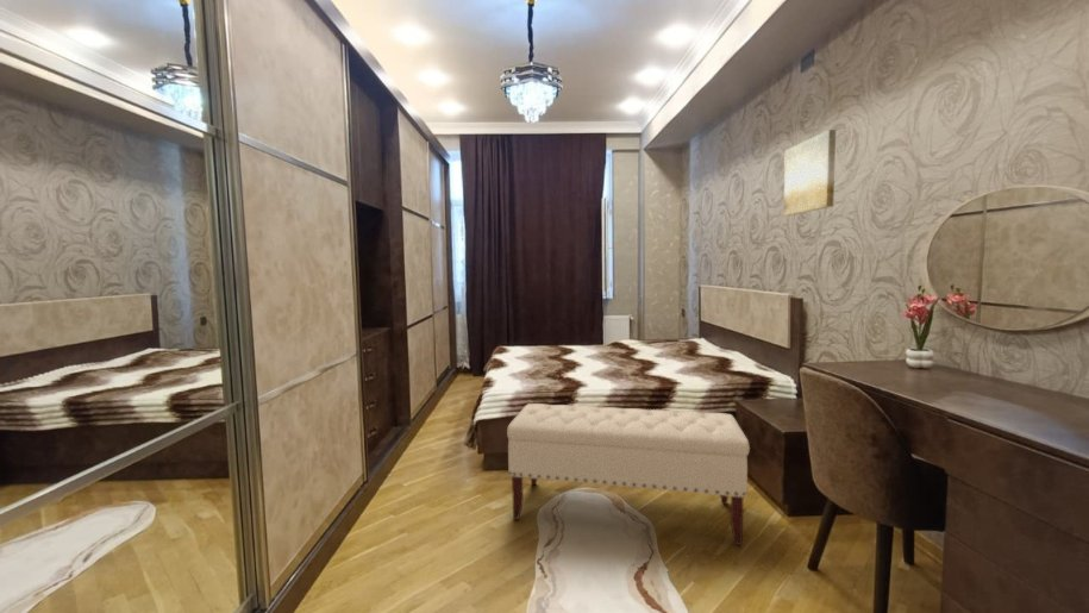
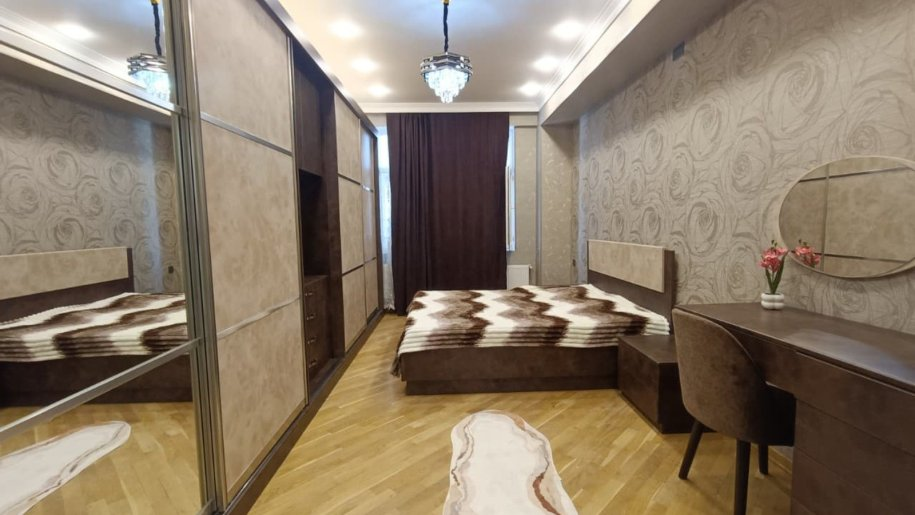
- bench (622, 463)
- wall art (807, 176)
